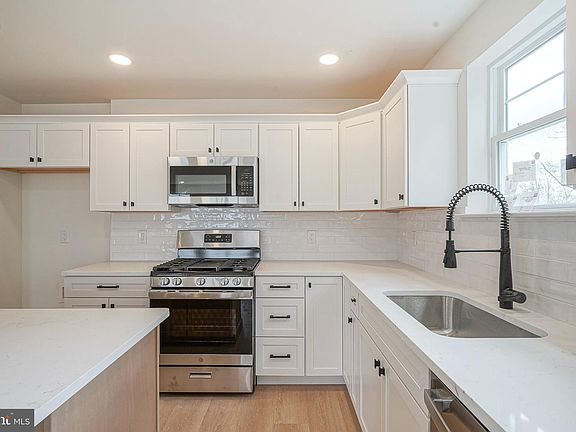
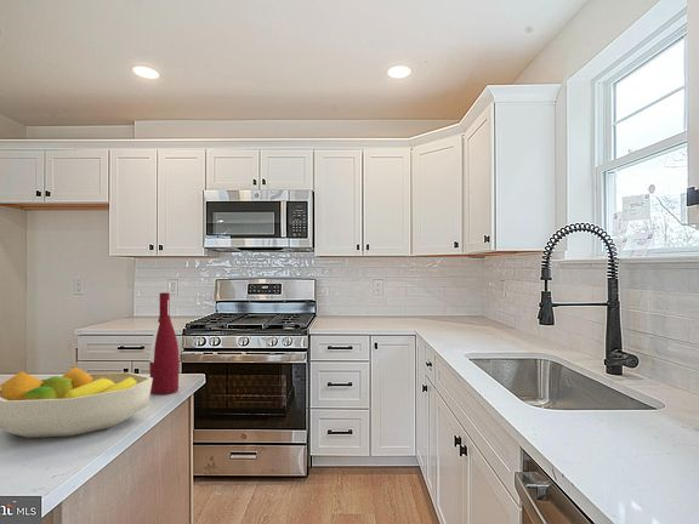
+ fruit bowl (74, 395)
+ alcohol (164, 341)
